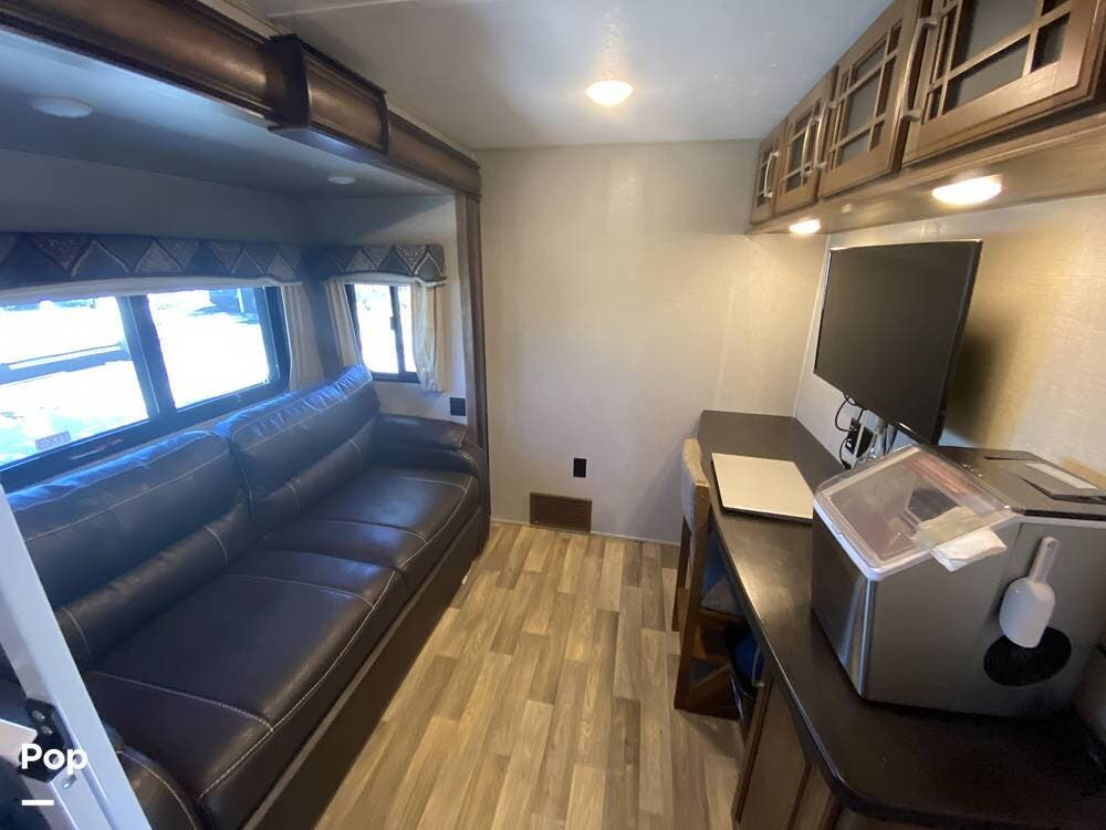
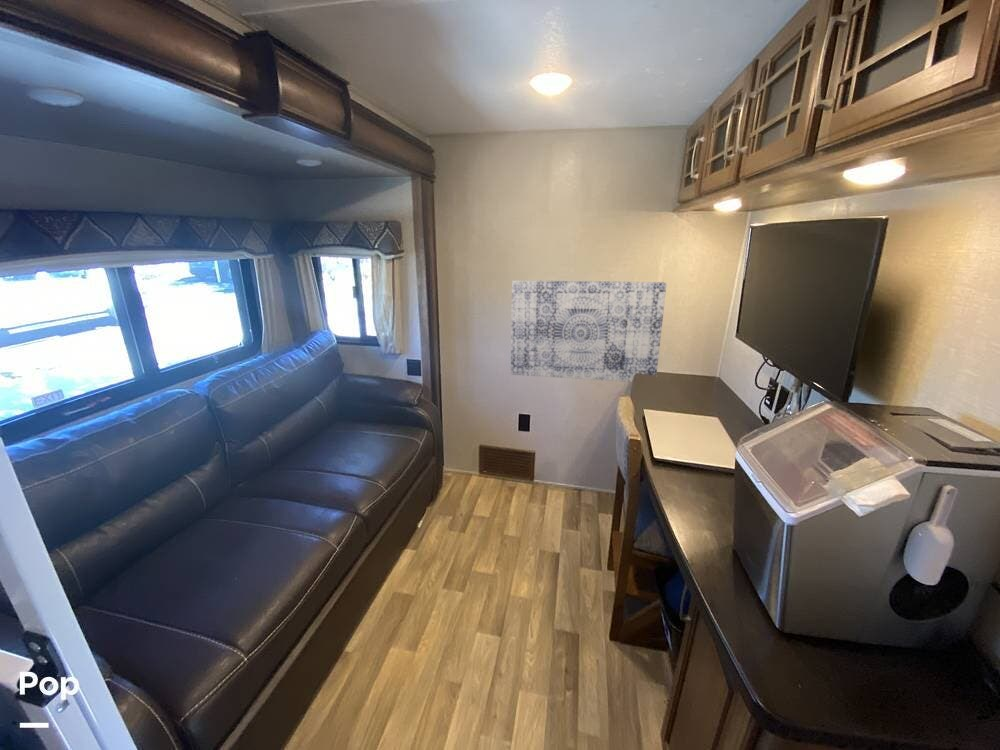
+ wall art (583, 331)
